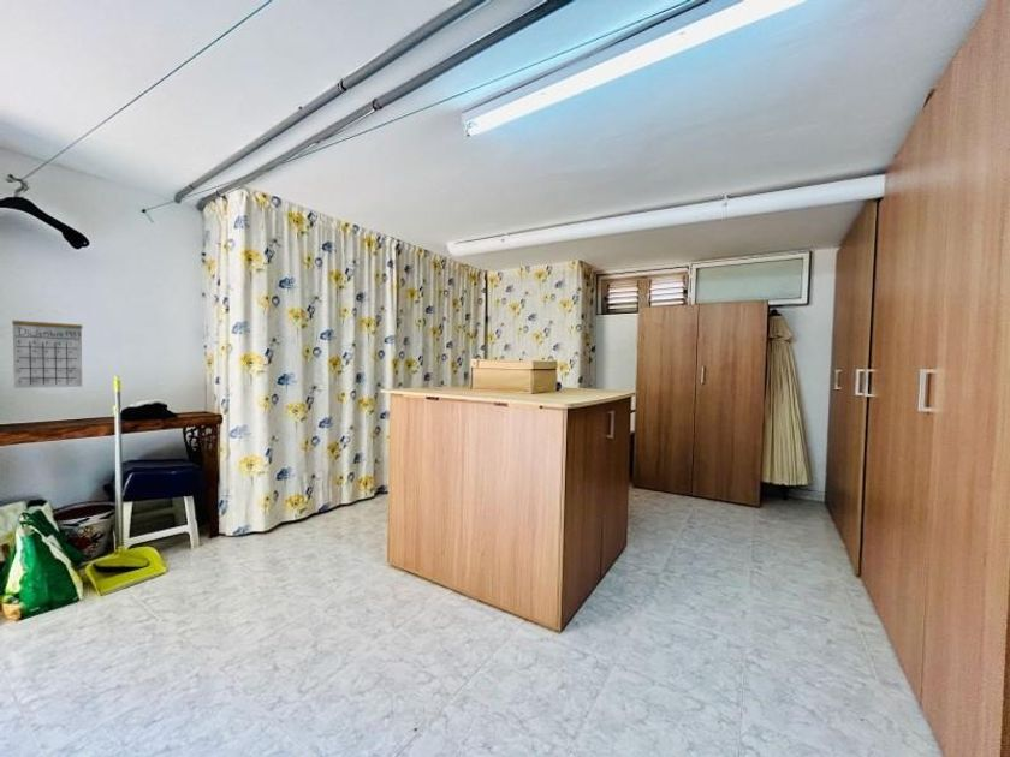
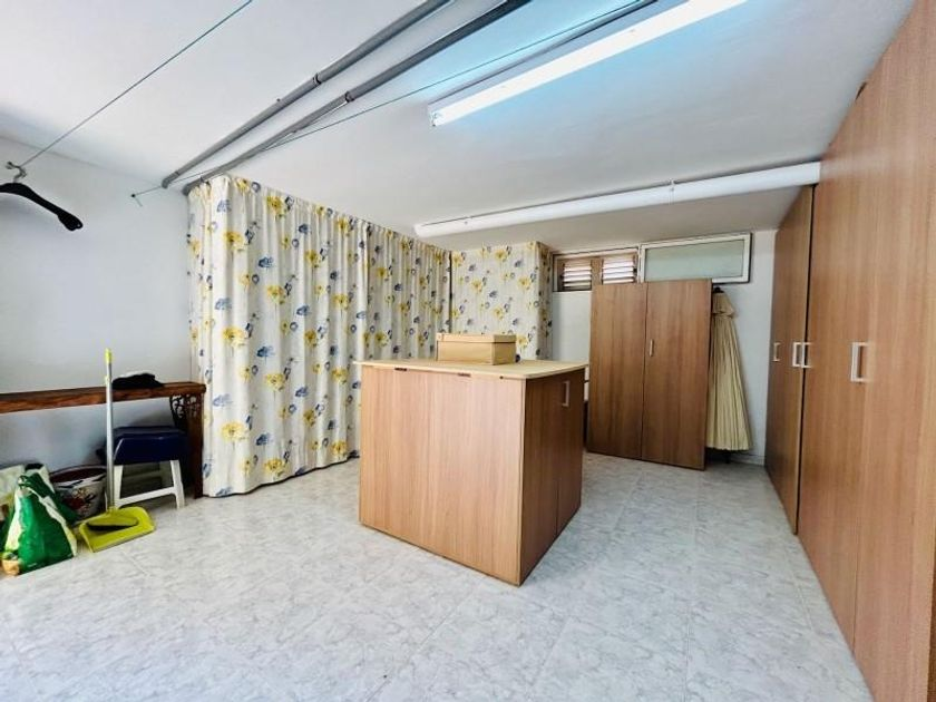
- calendar (48, 347)
